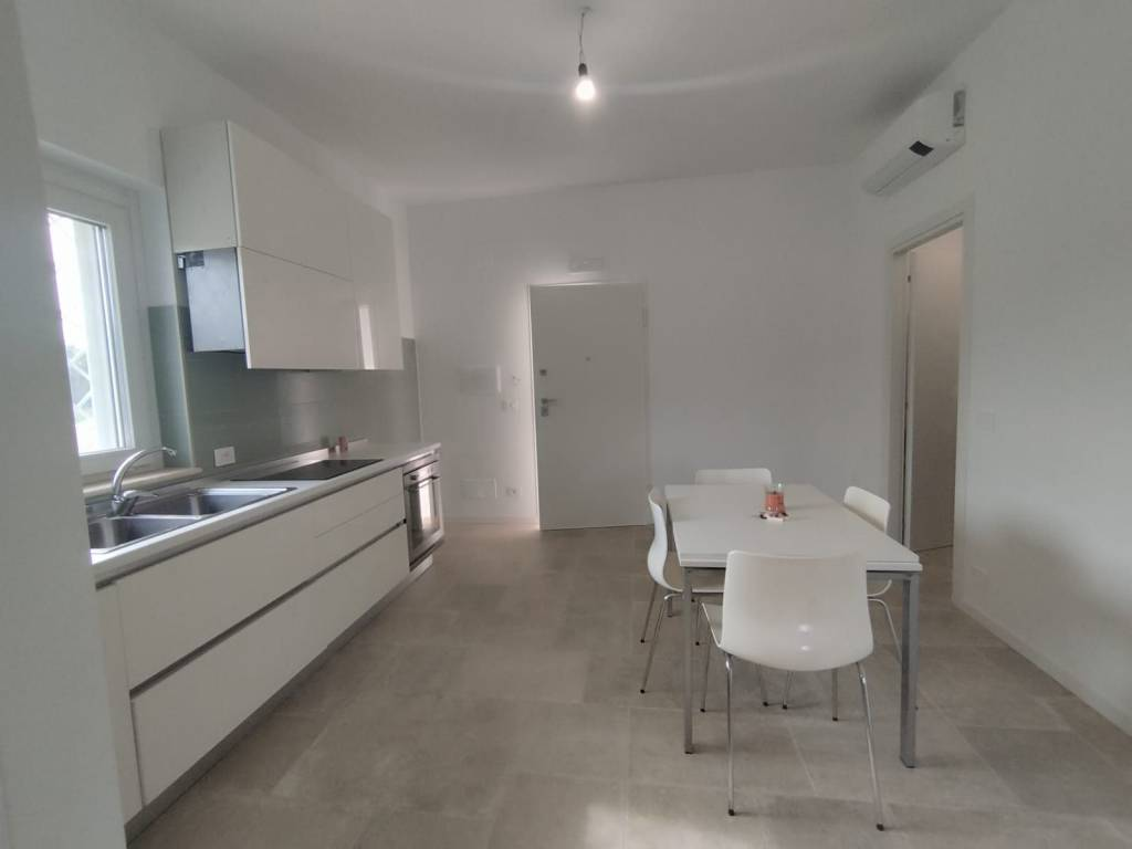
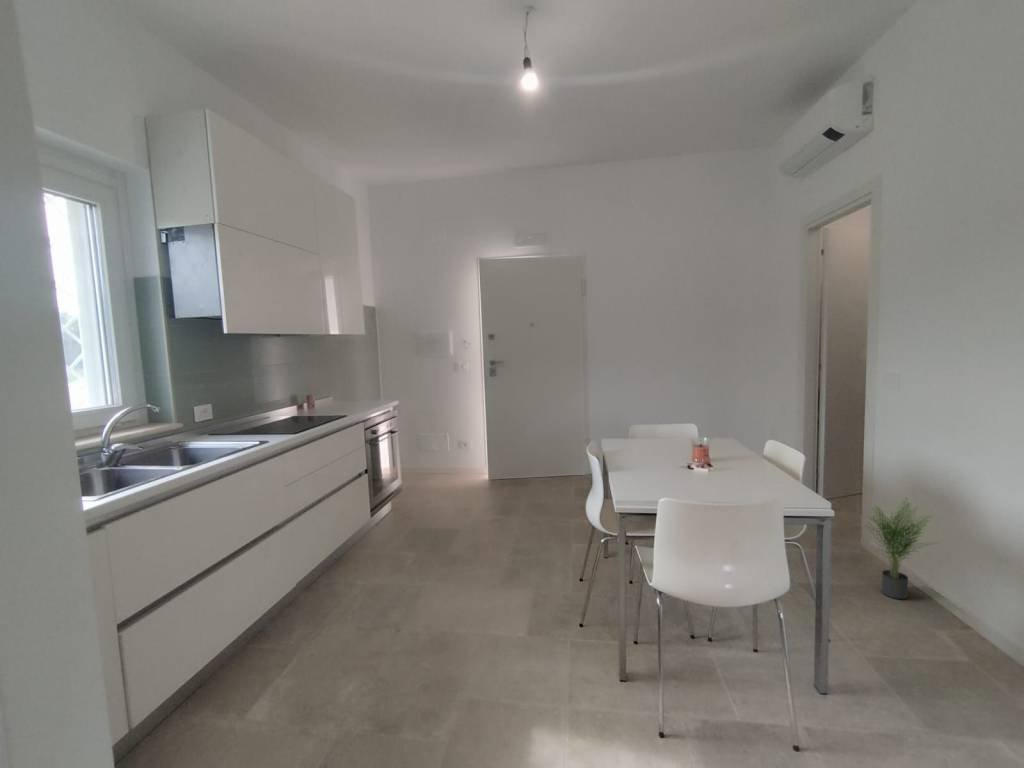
+ potted plant (891, 543)
